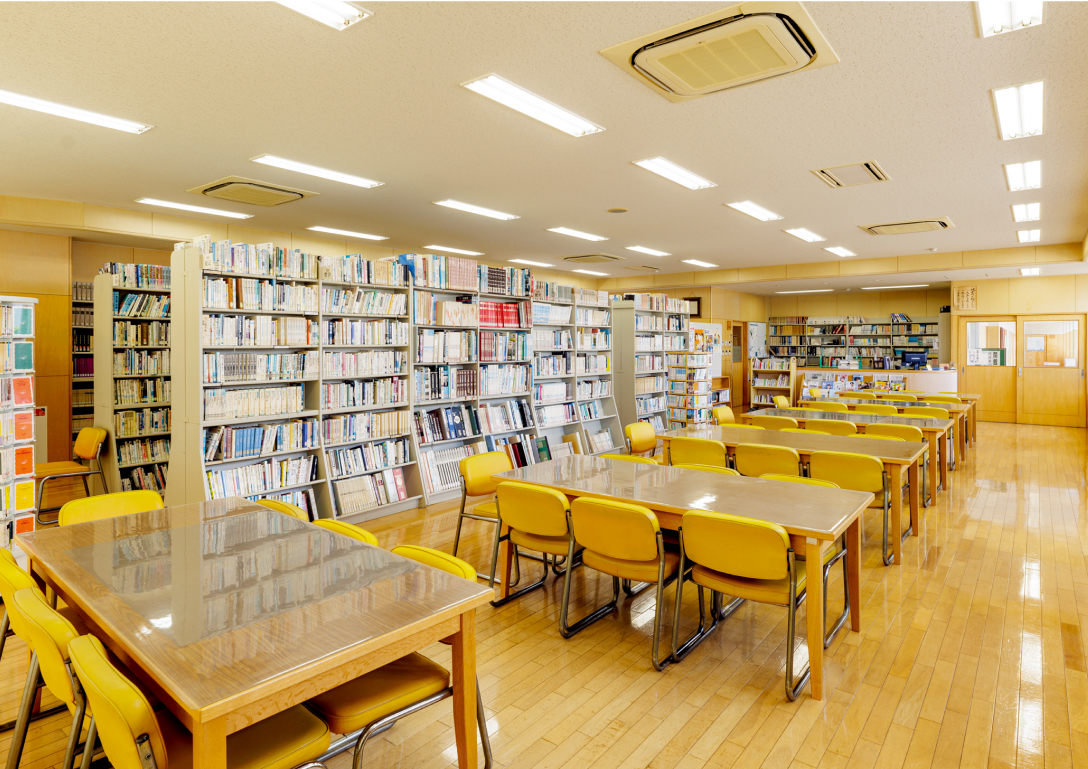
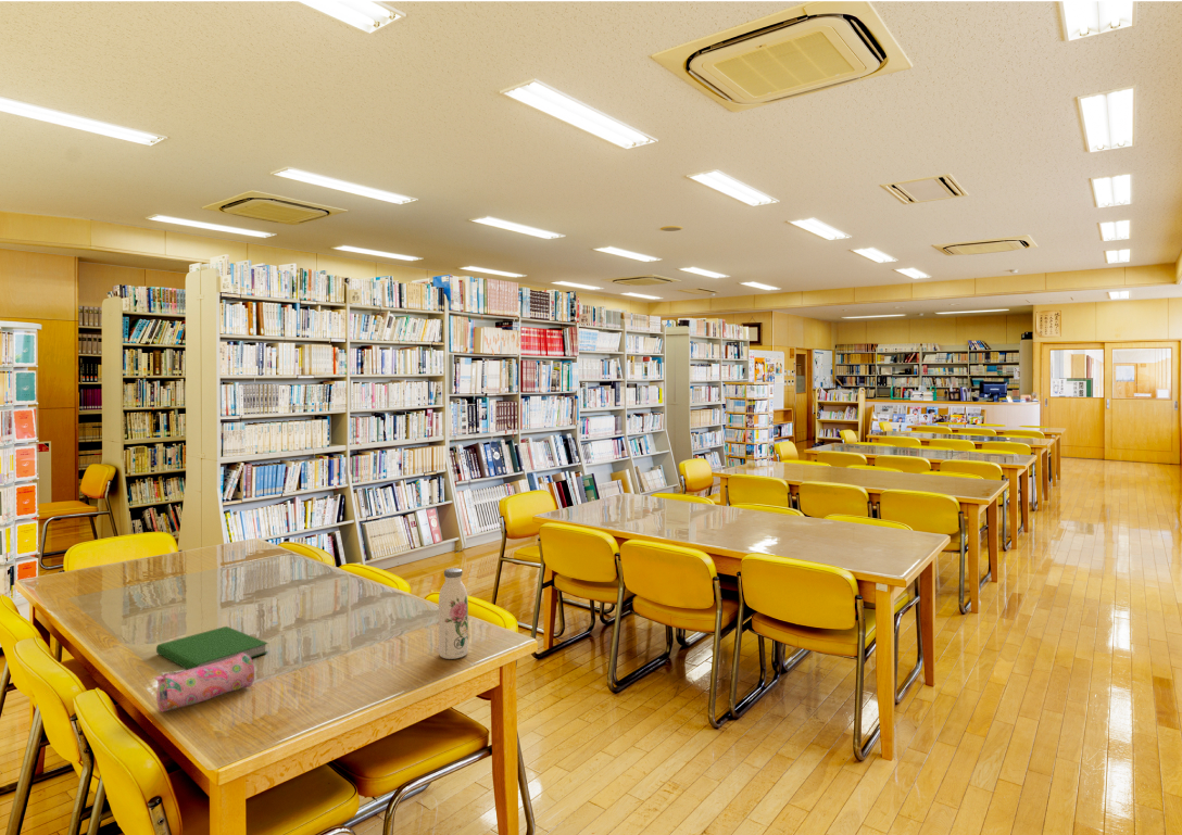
+ hardcover book (212, 648)
+ pencil case (205, 681)
+ water bottle (453, 611)
